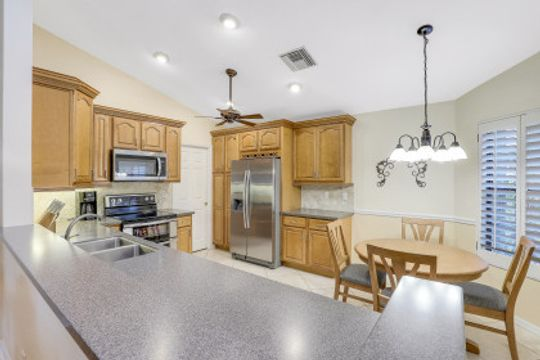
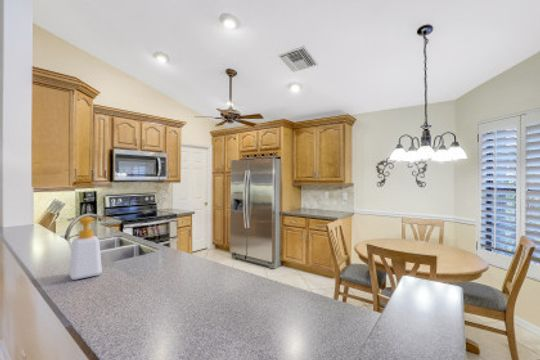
+ soap bottle (92, 244)
